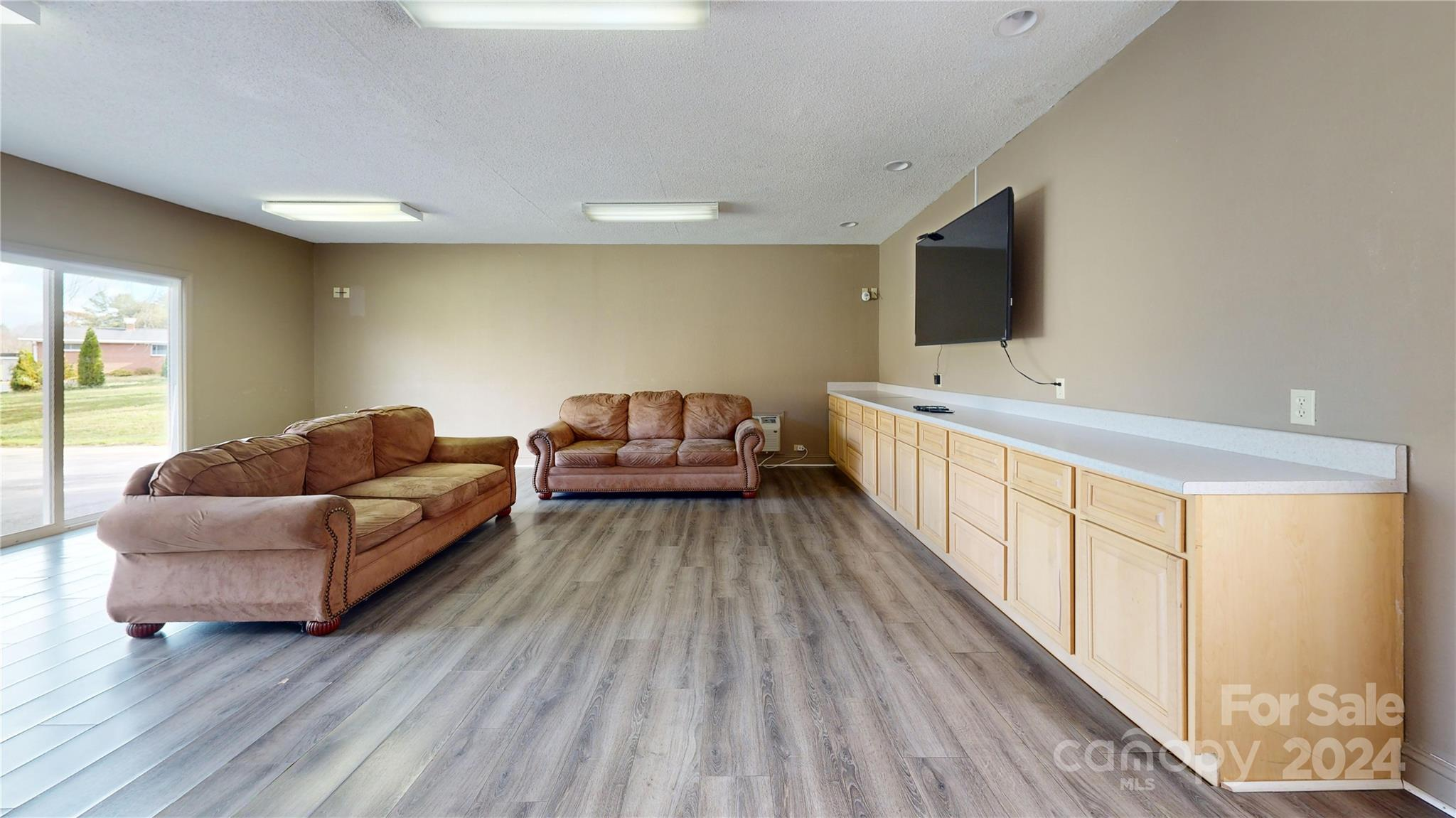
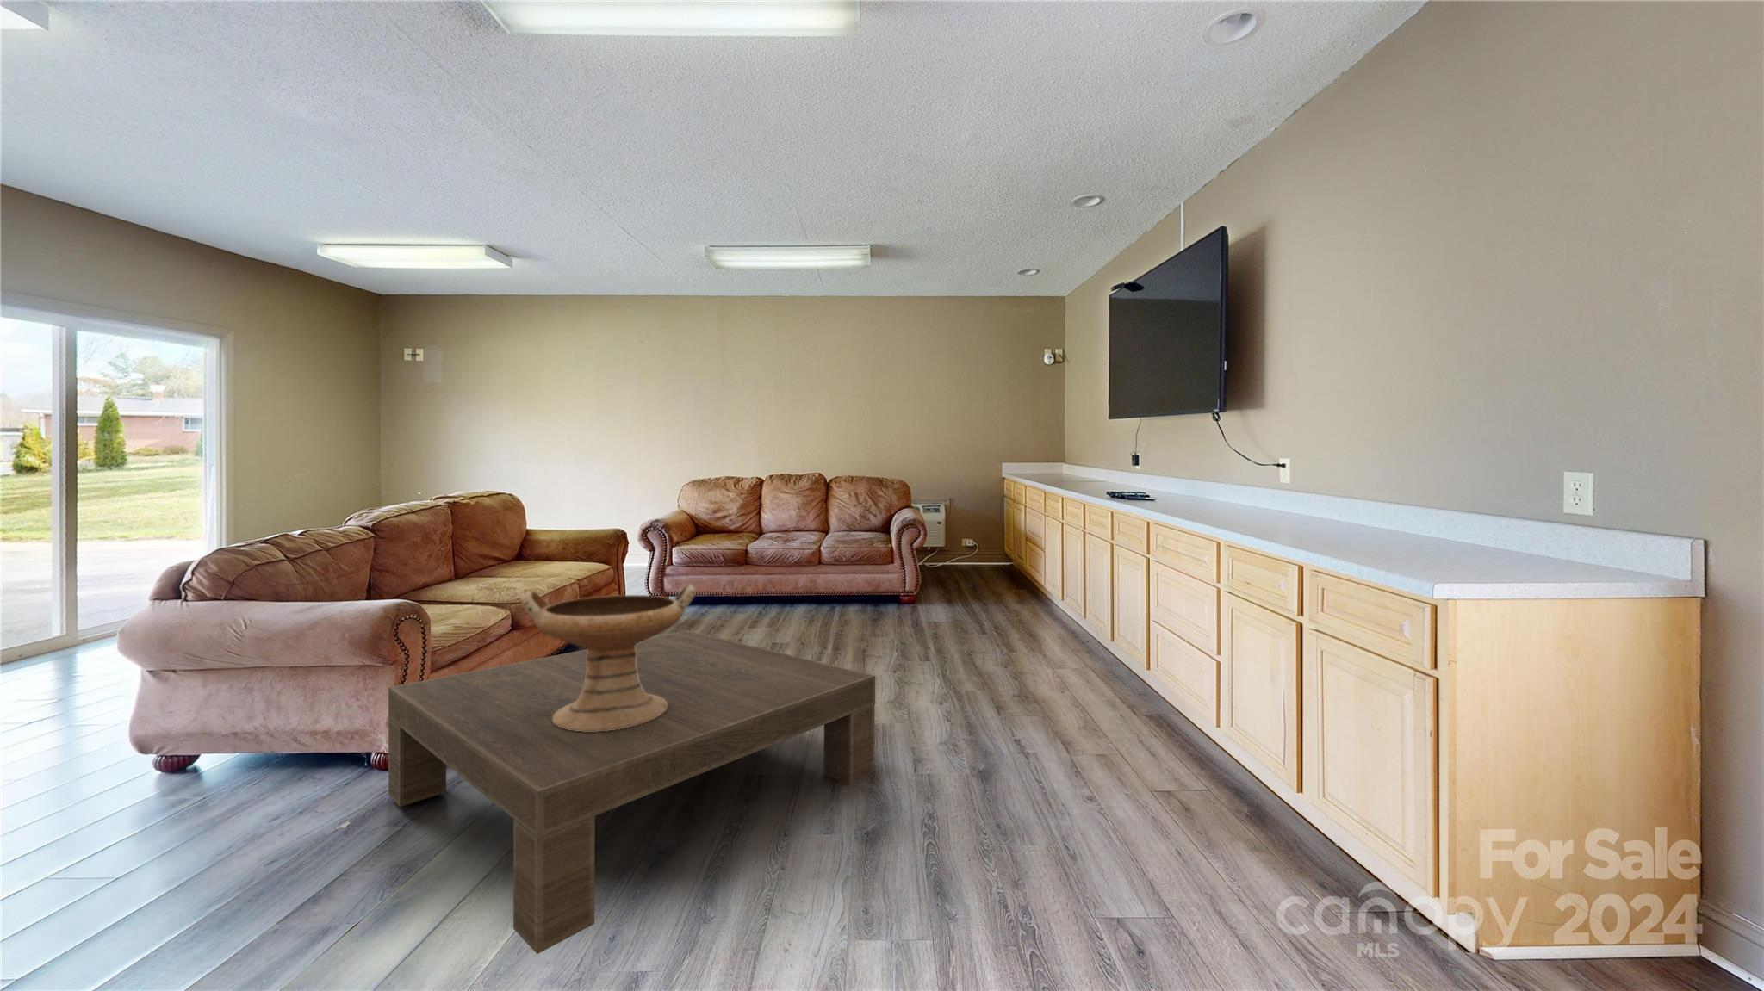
+ decorative bowl (612, 649)
+ coffee table (640, 733)
